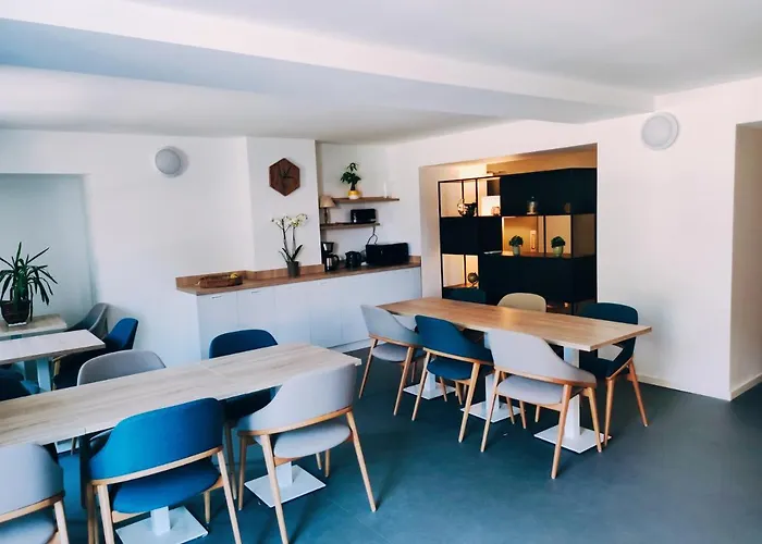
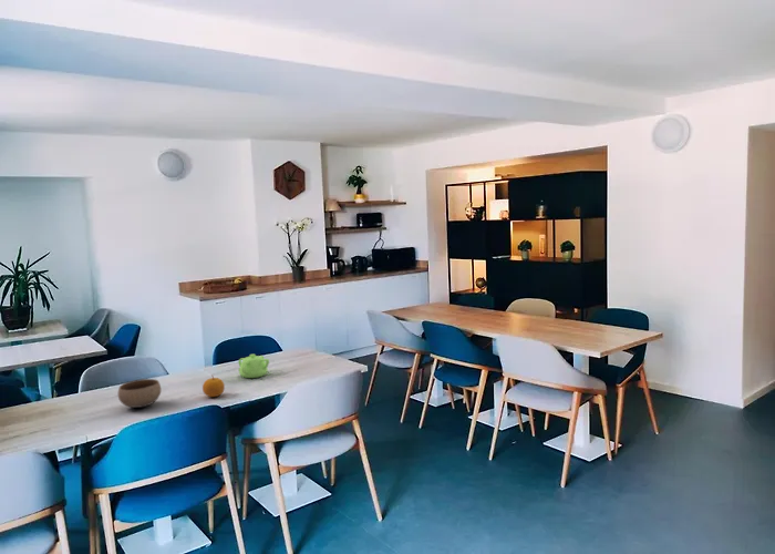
+ bowl (140, 394)
+ teapot (254, 365)
+ fruit (213, 384)
